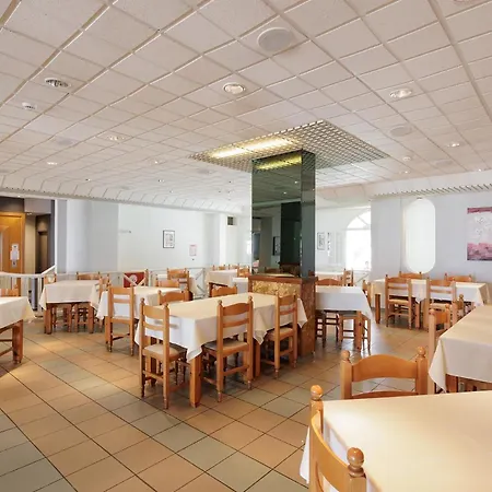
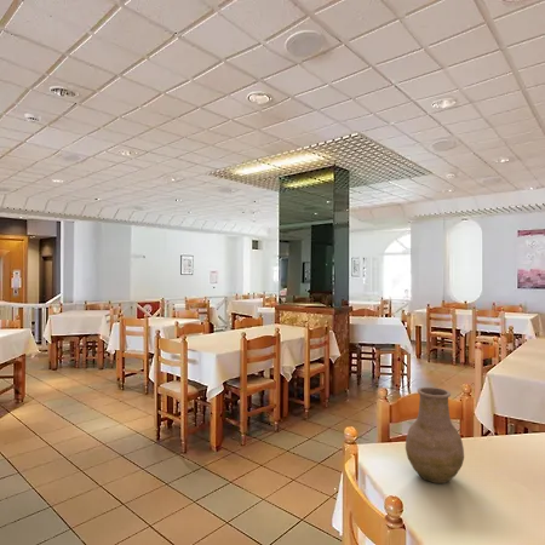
+ vase (434, 434)
